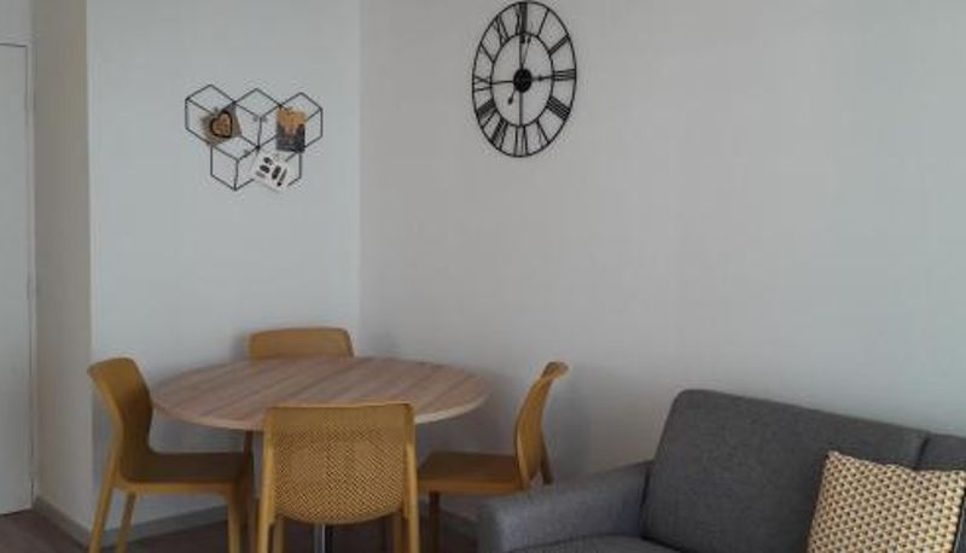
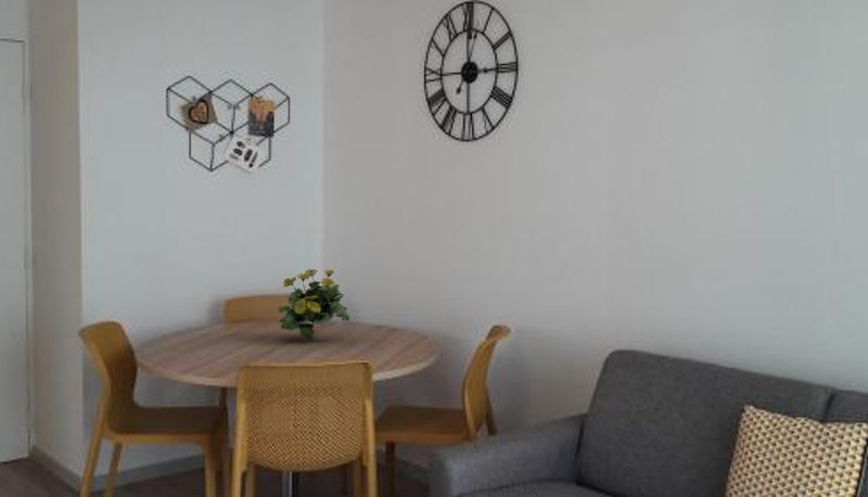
+ flowering plant (314, 303)
